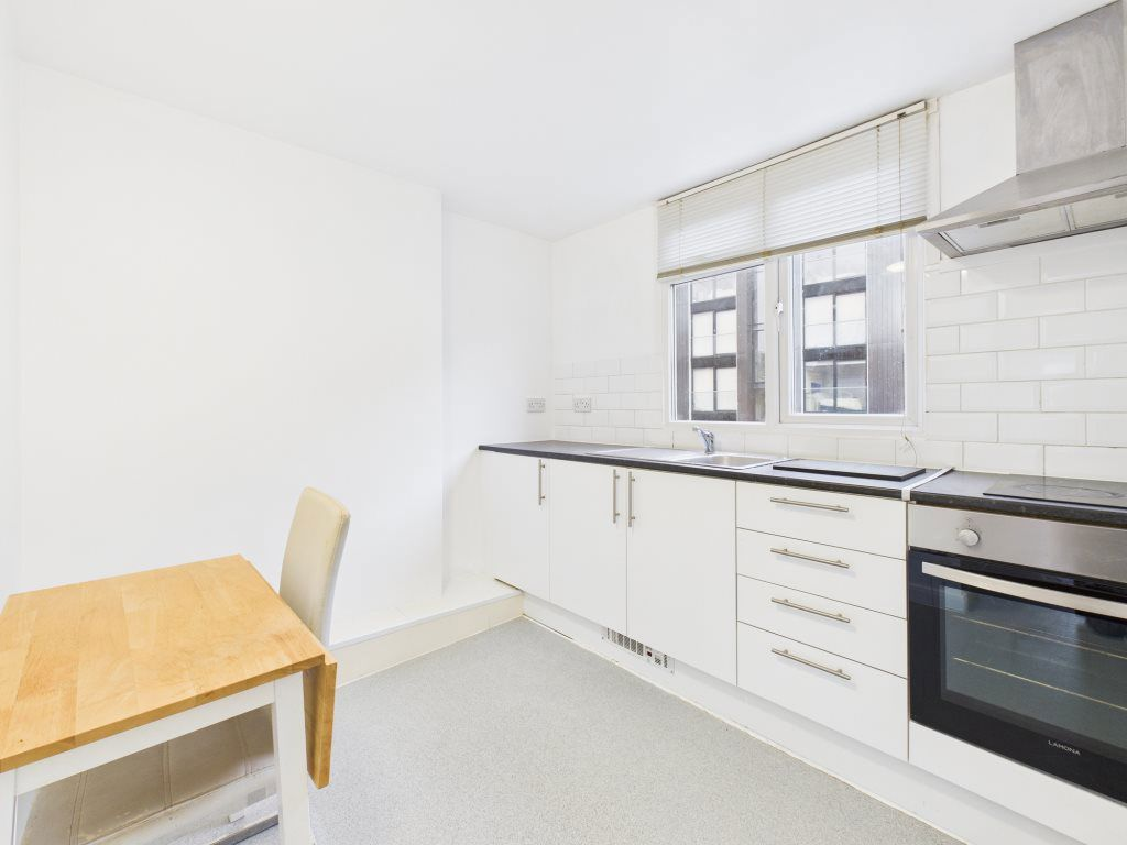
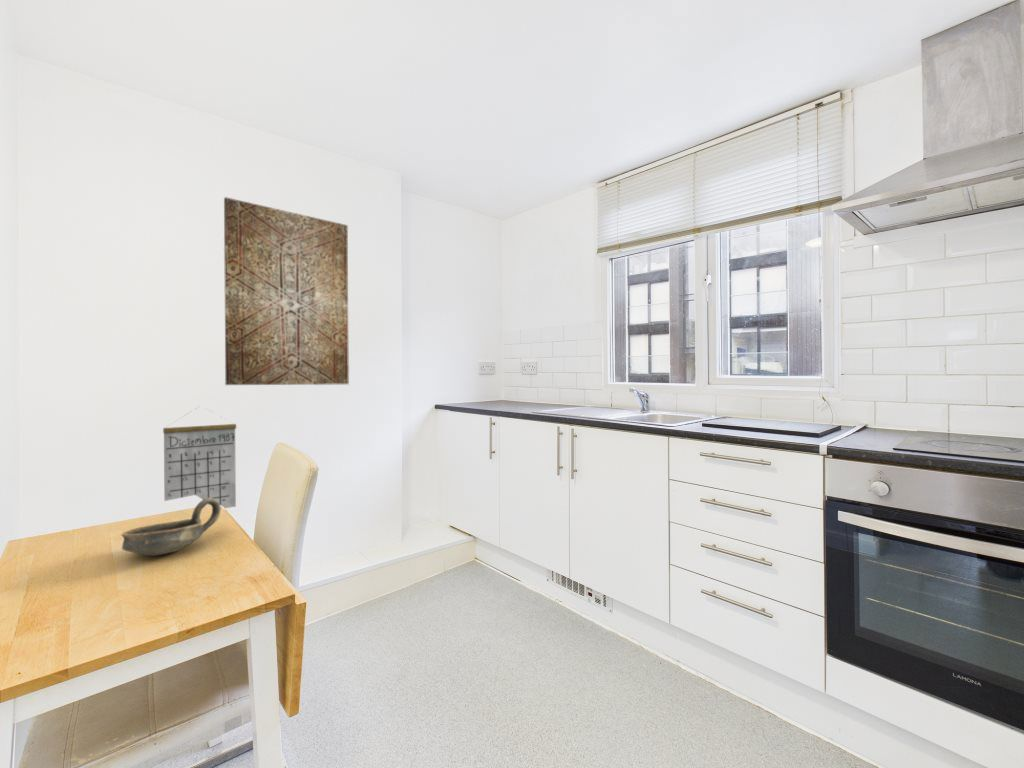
+ wall art (291, 298)
+ calendar (201, 458)
+ oil lamp (174, 527)
